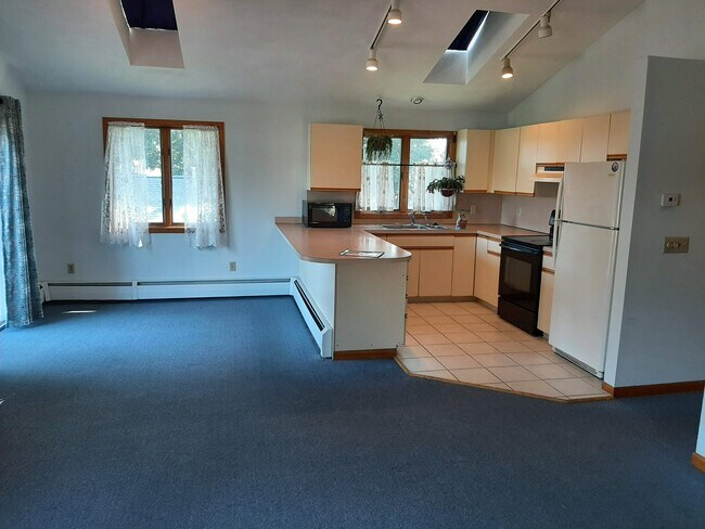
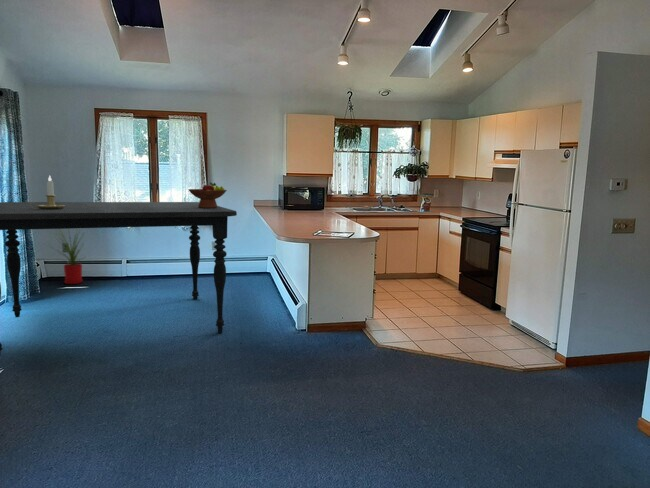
+ fruit bowl (207, 195)
+ dining table (113, 227)
+ candlestick (47, 191)
+ house plant (72, 253)
